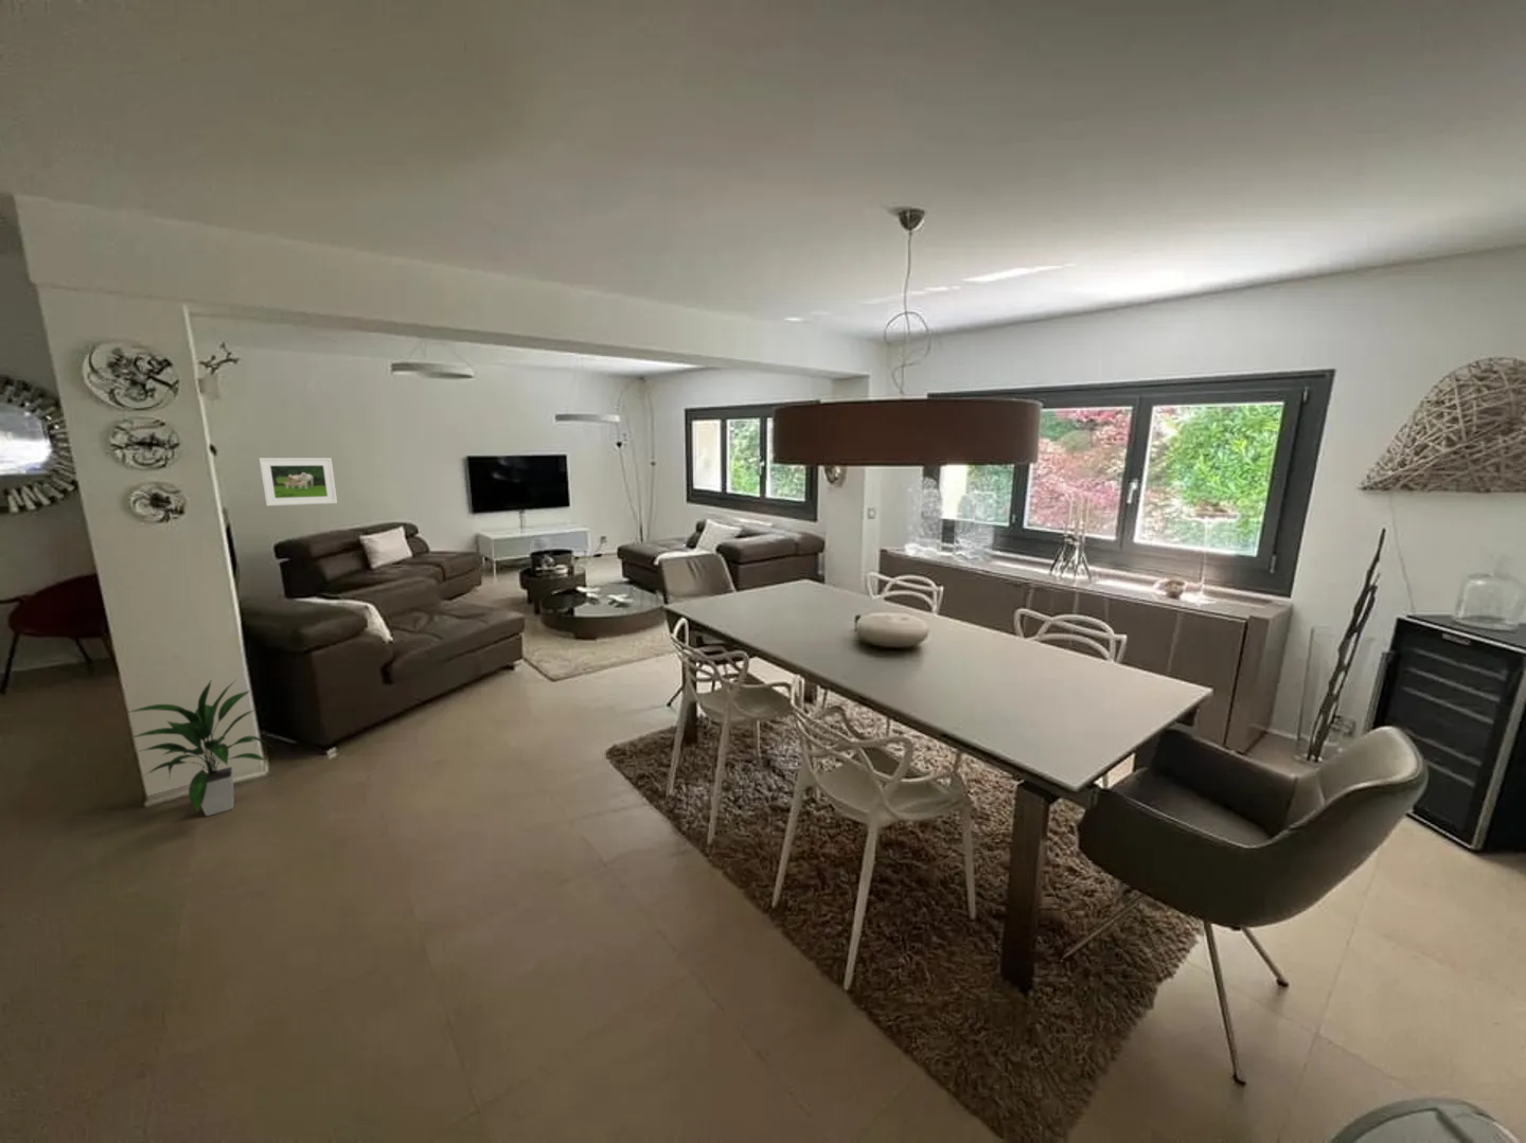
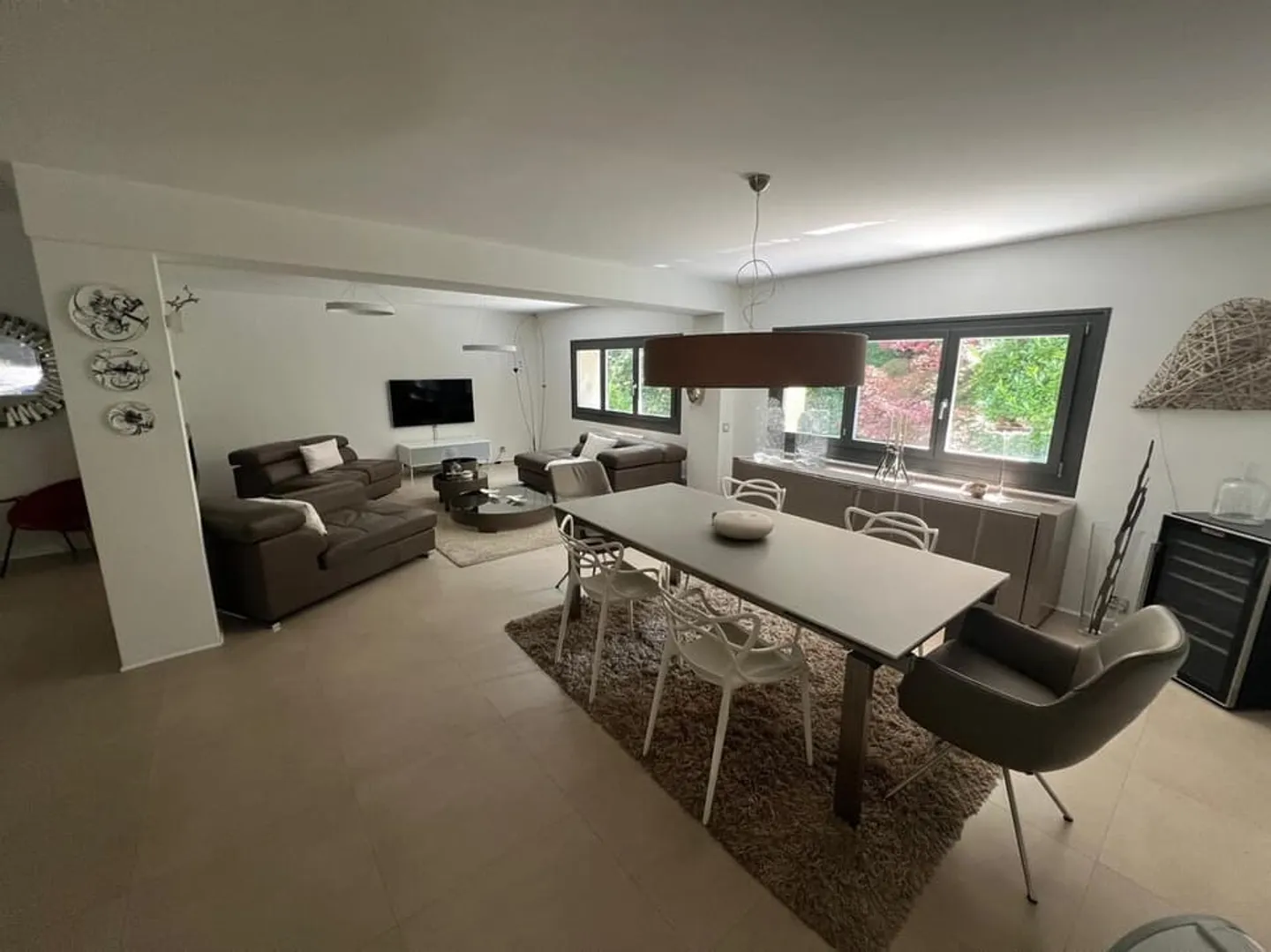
- indoor plant (204, 749)
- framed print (299, 481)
